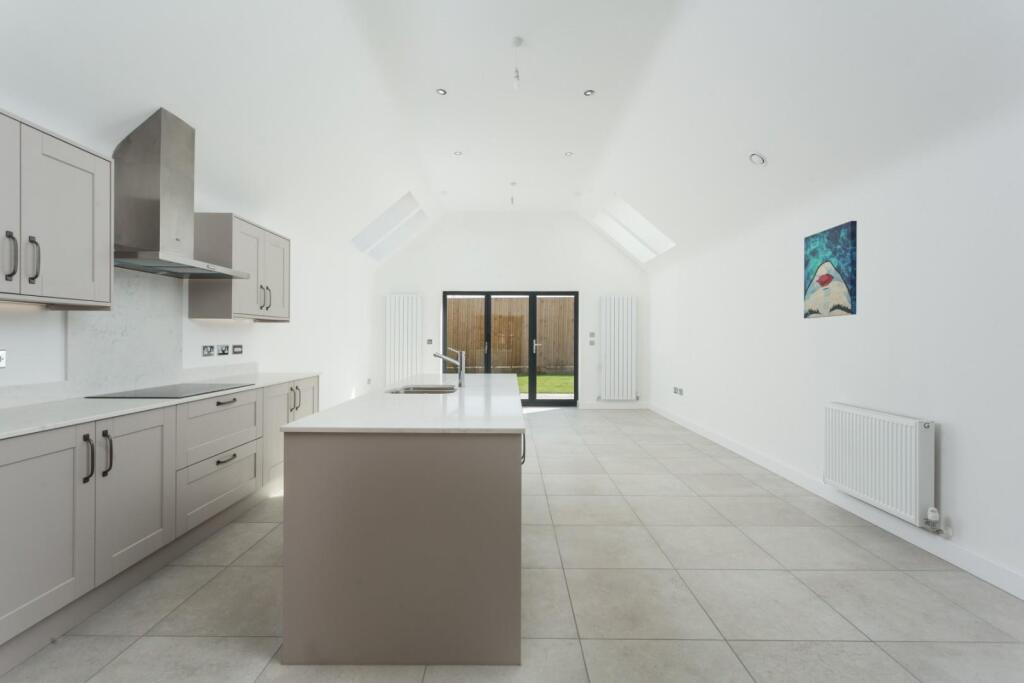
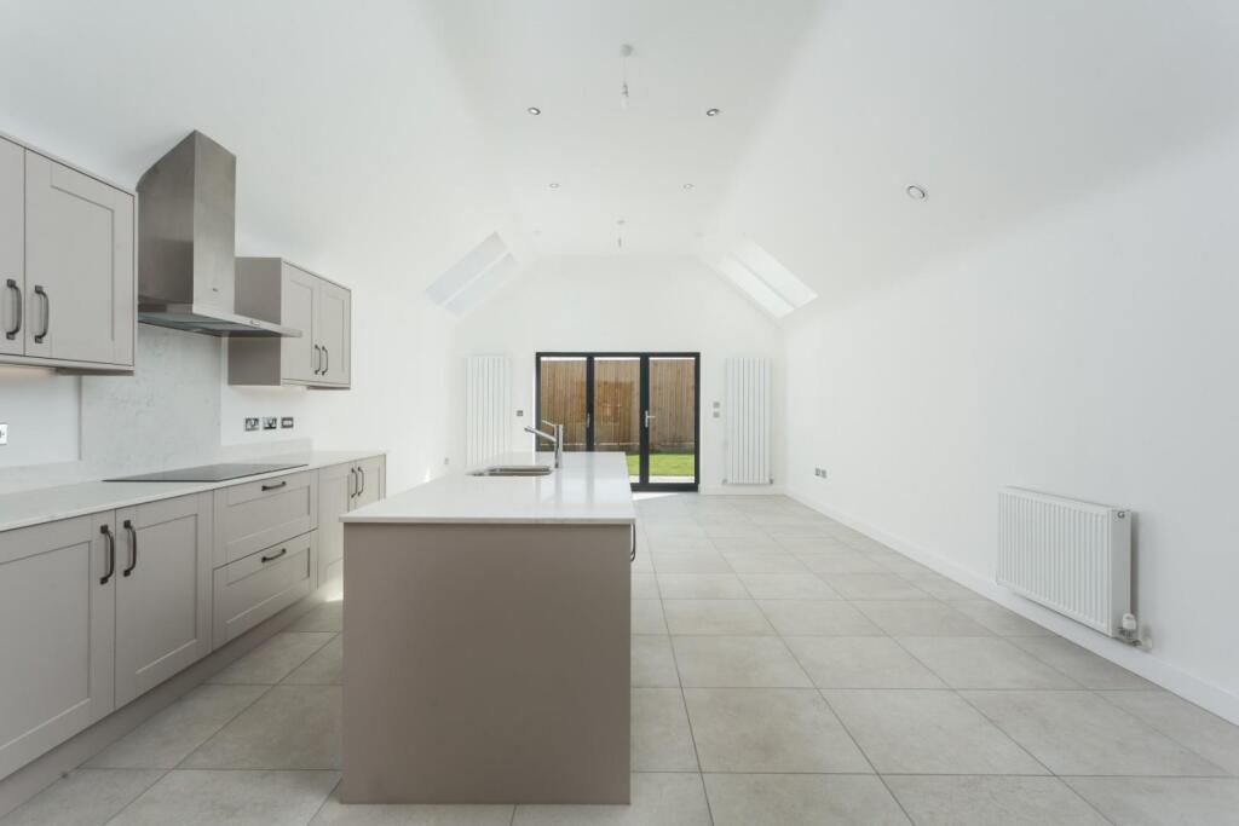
- wall art (828, 273)
